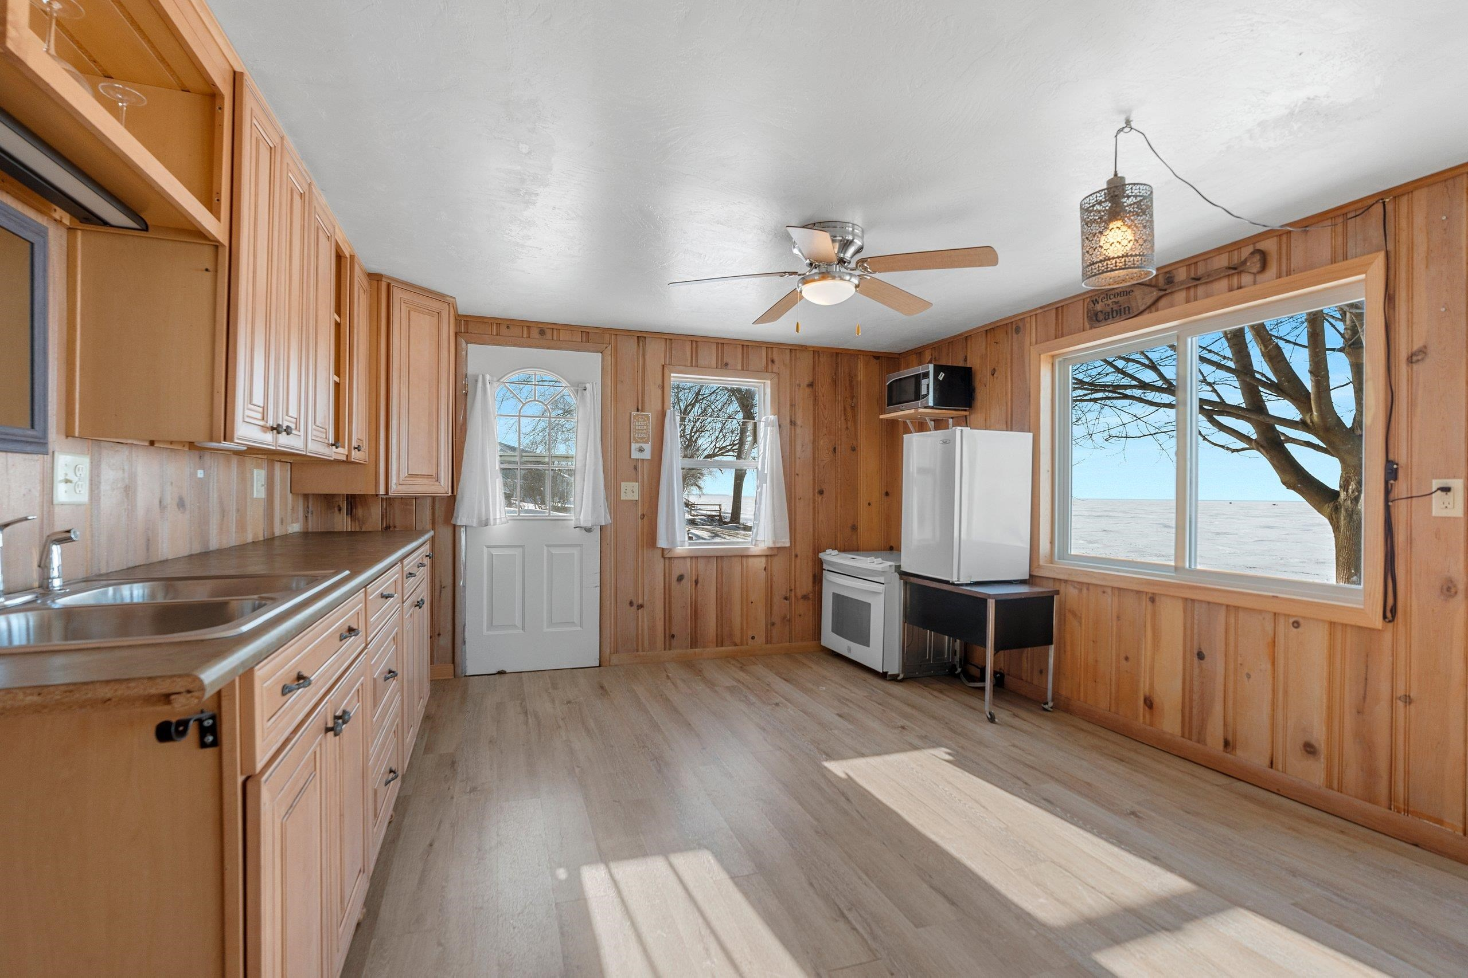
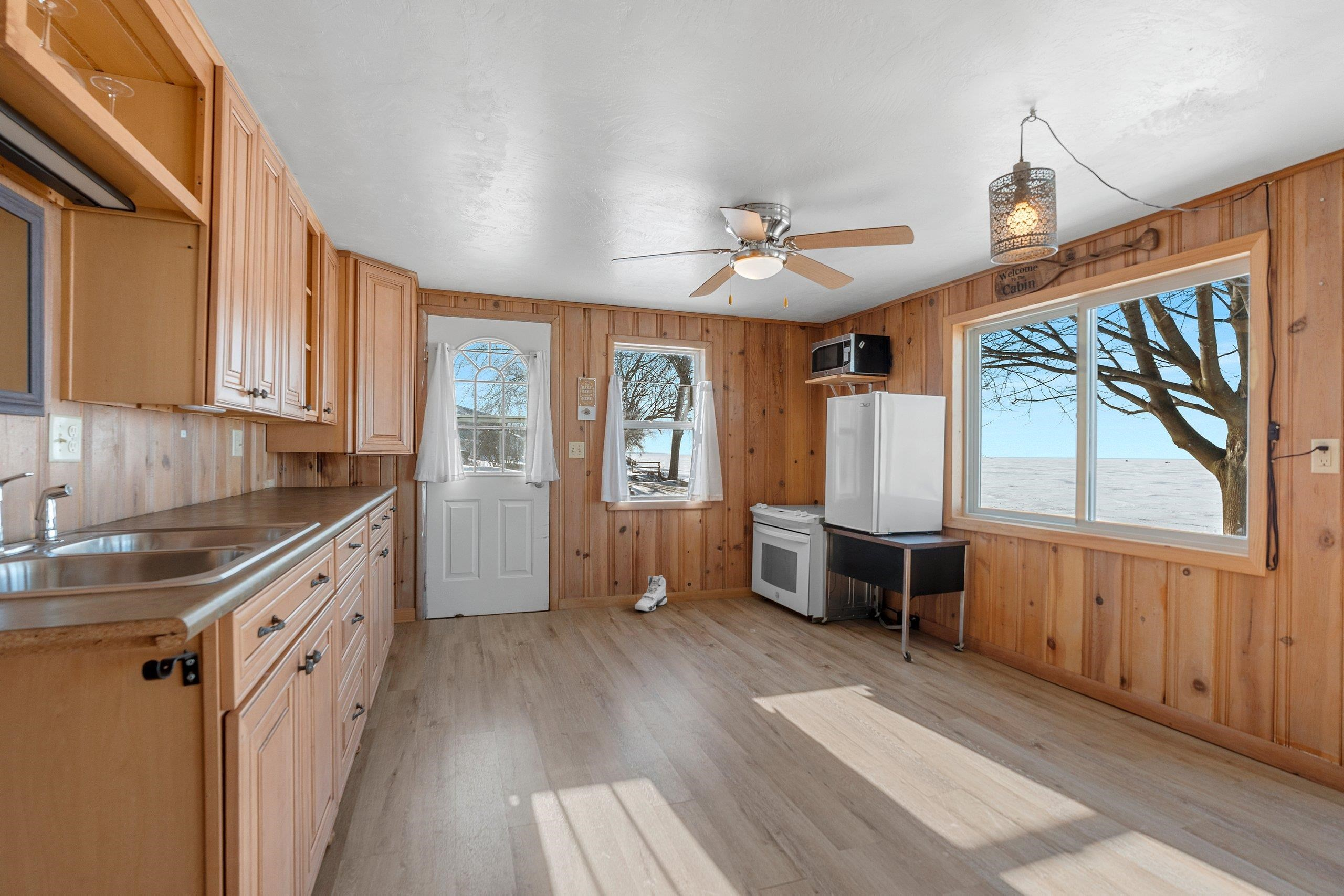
+ sneaker (651, 592)
